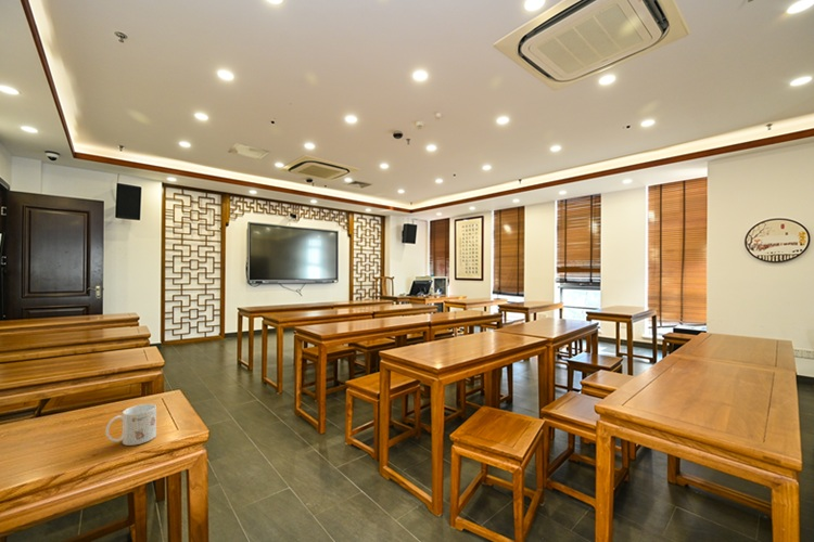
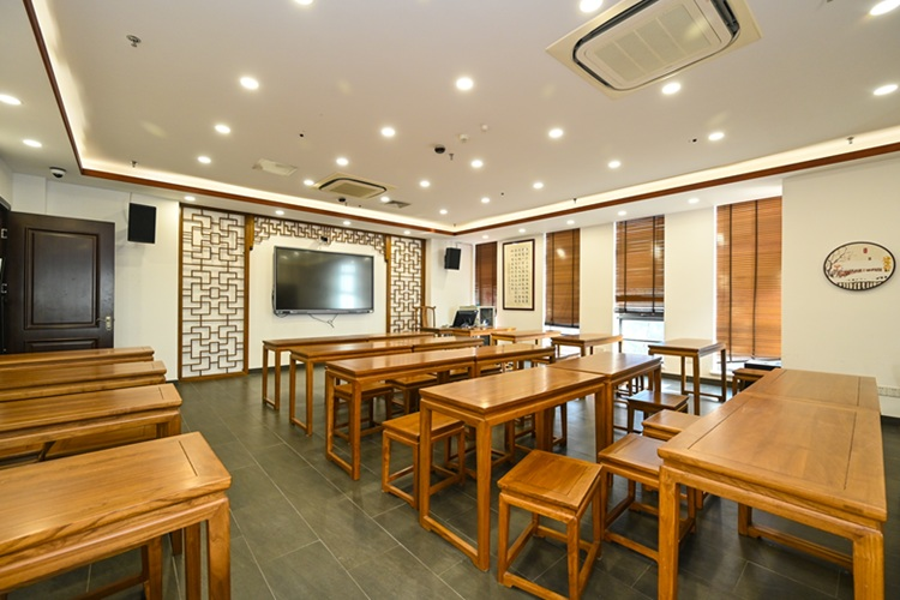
- mug (131, 425)
